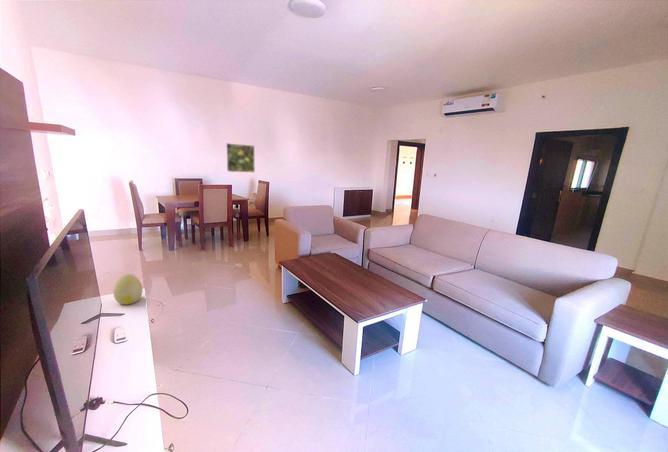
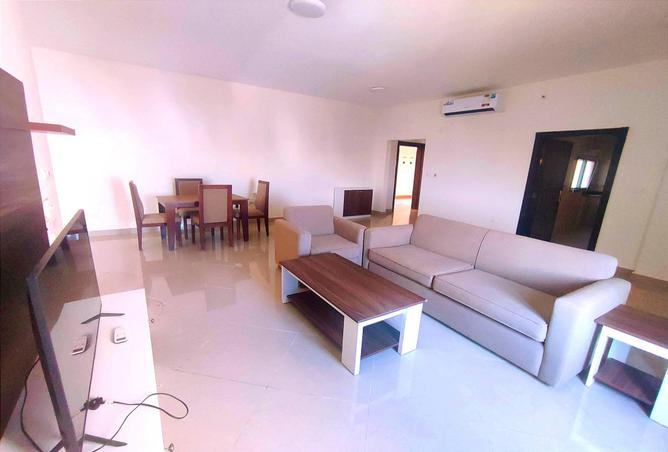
- decorative egg (127, 287)
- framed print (240, 158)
